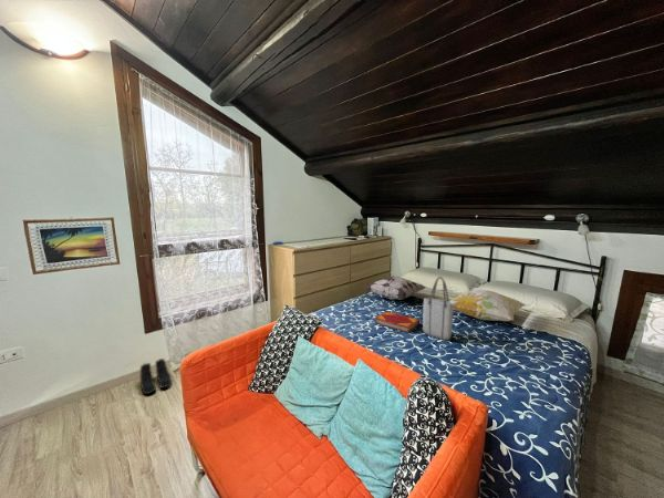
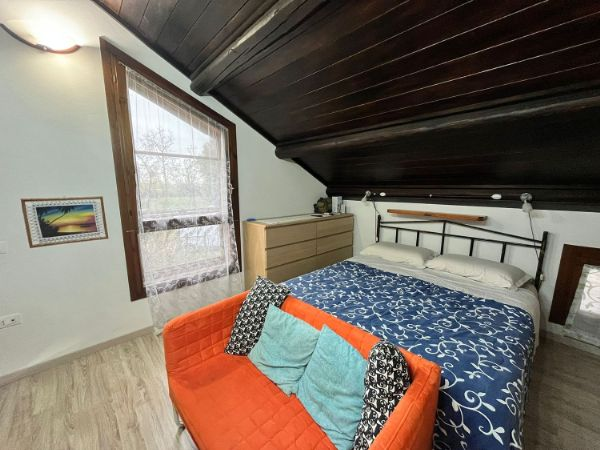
- decorative pillow (485, 304)
- boots (156, 372)
- hardback book (396, 321)
- tote bag (437, 307)
- decorative pillow (394, 287)
